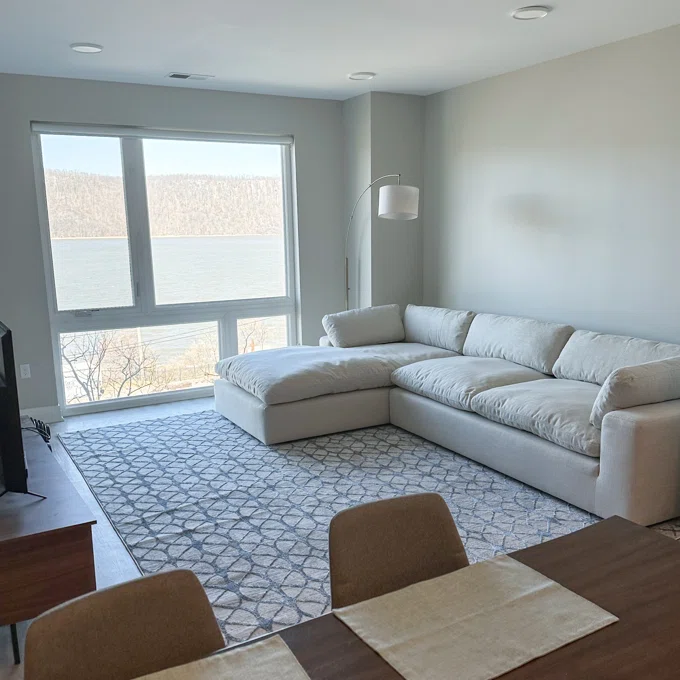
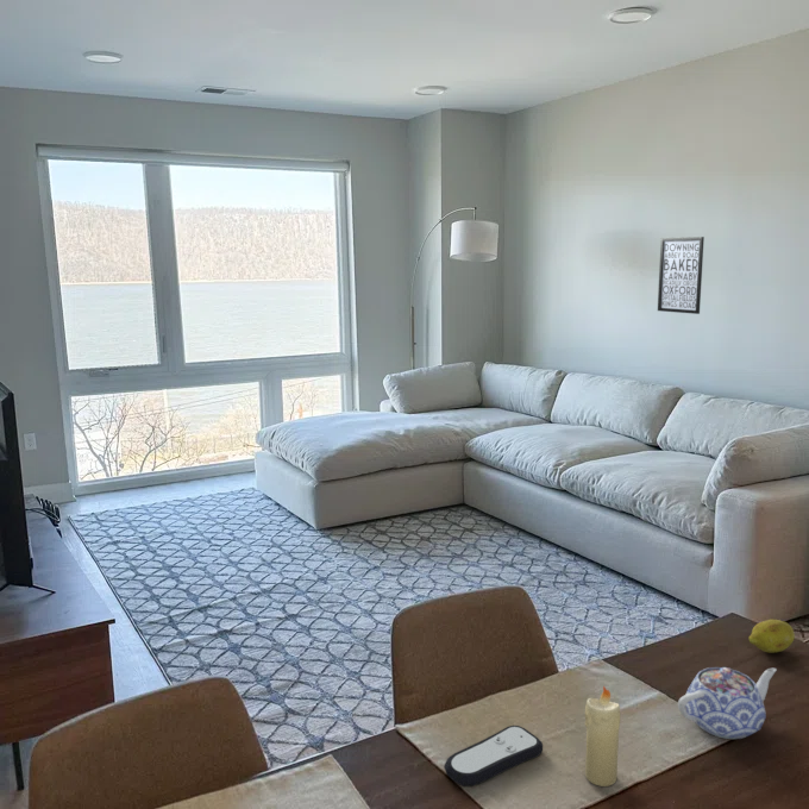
+ remote control (493, 754)
+ candle (602, 732)
+ fruit (771, 635)
+ wall art (679, 275)
+ teapot (728, 696)
